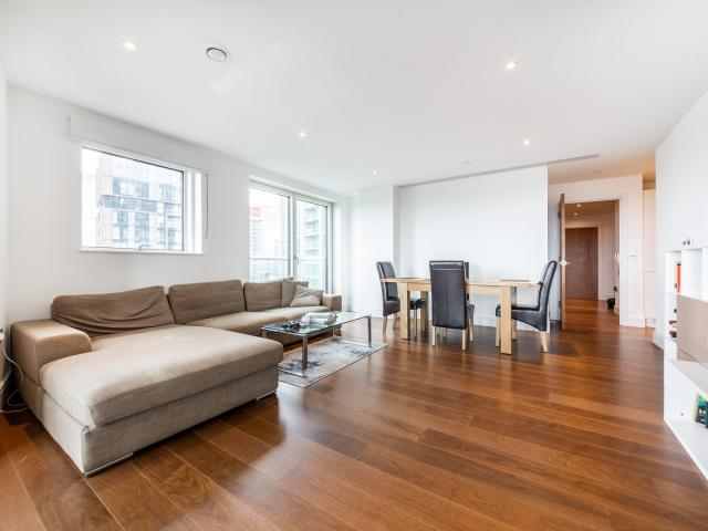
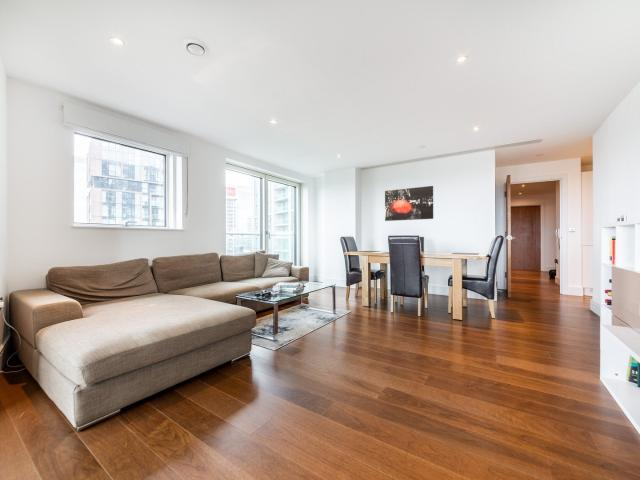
+ wall art (408, 204)
